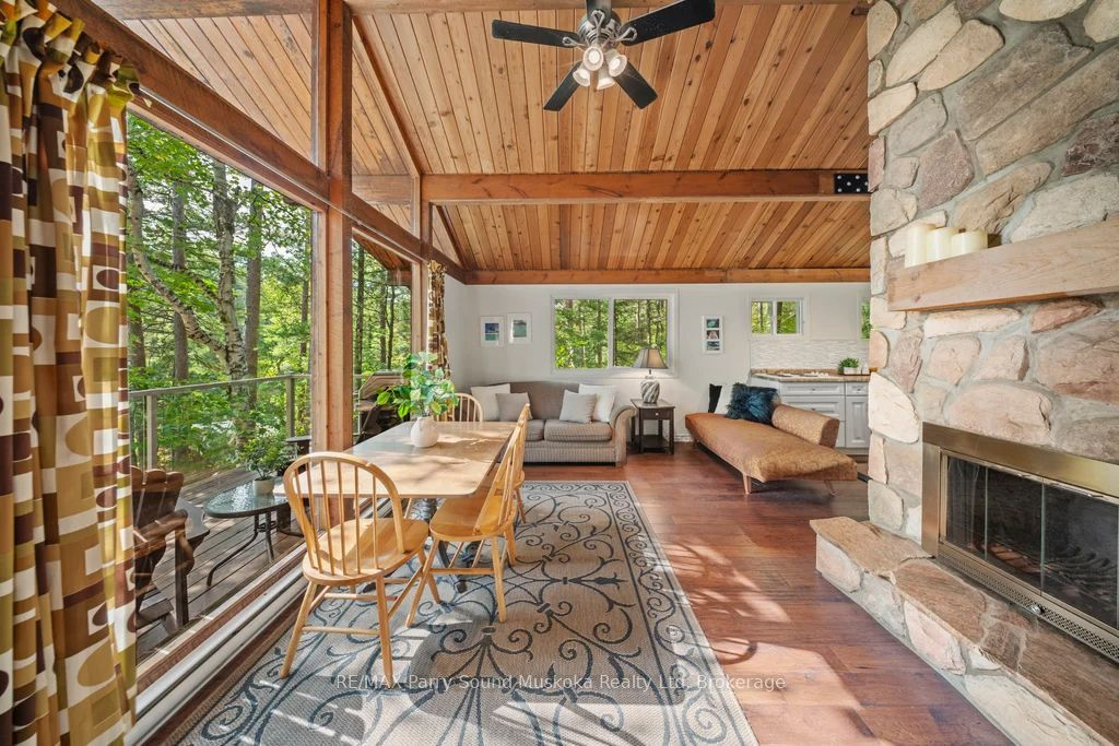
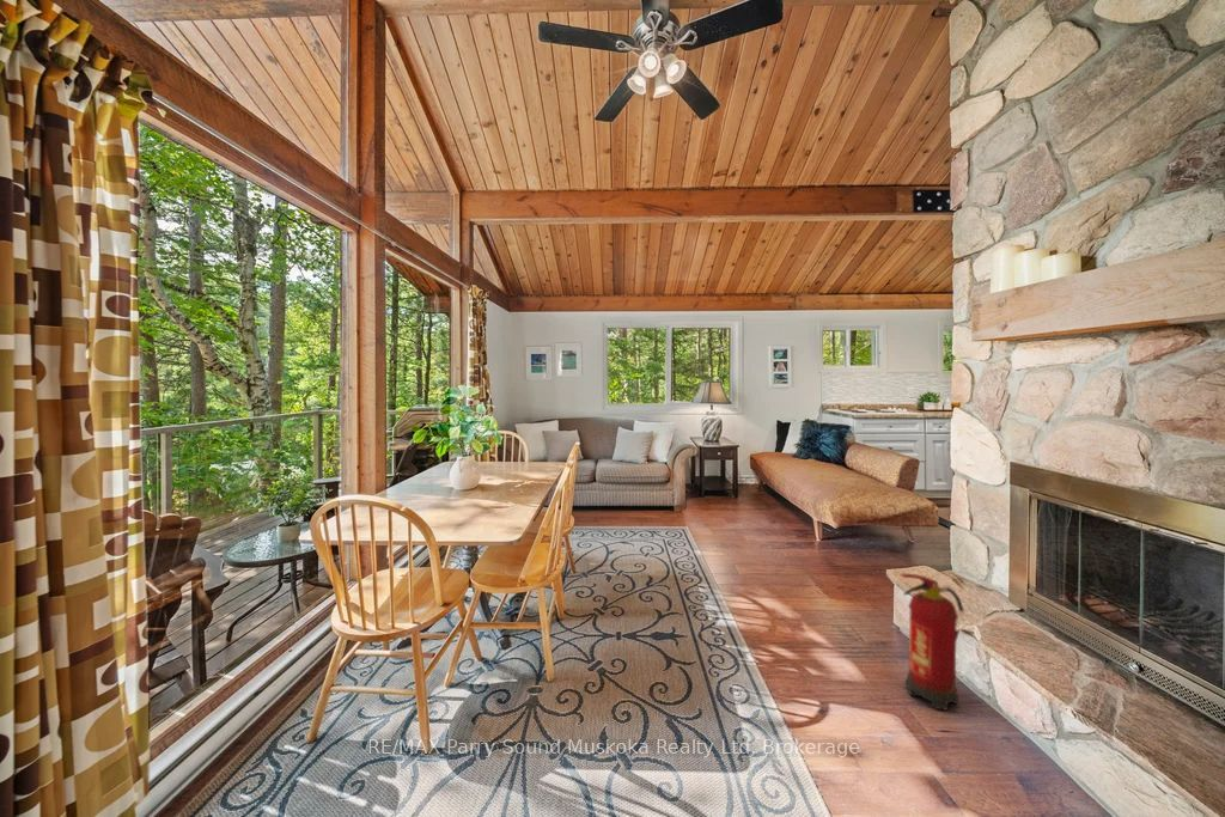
+ fire extinguisher (934, 635)
